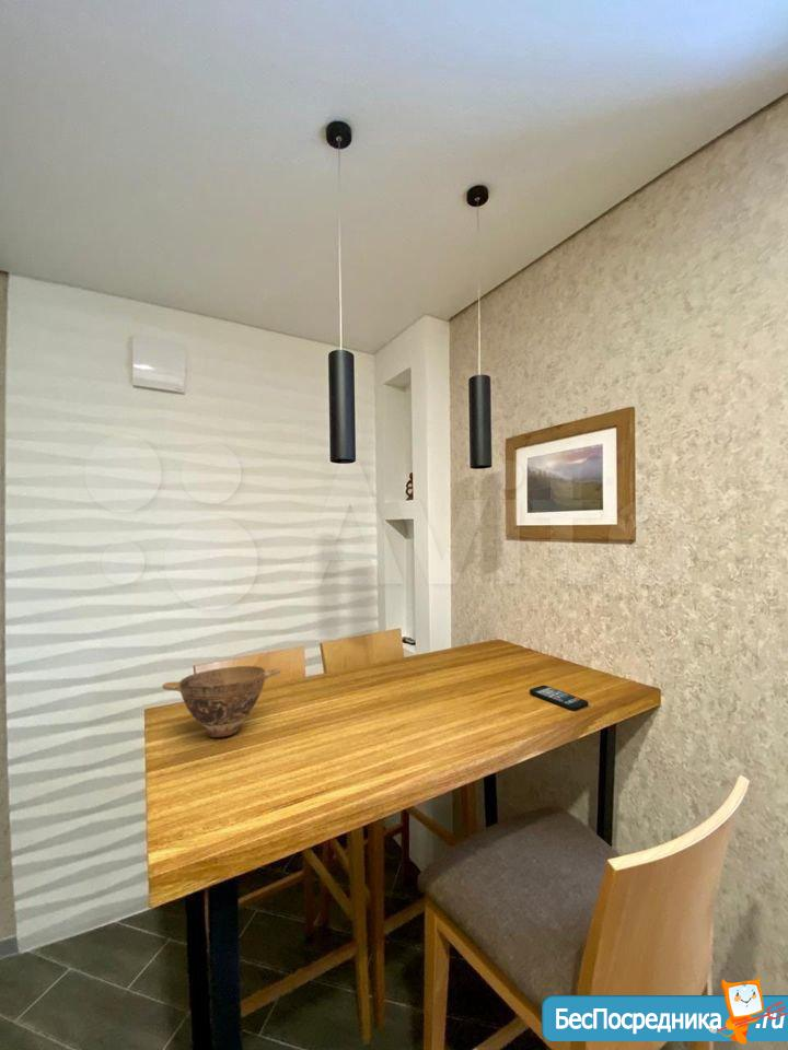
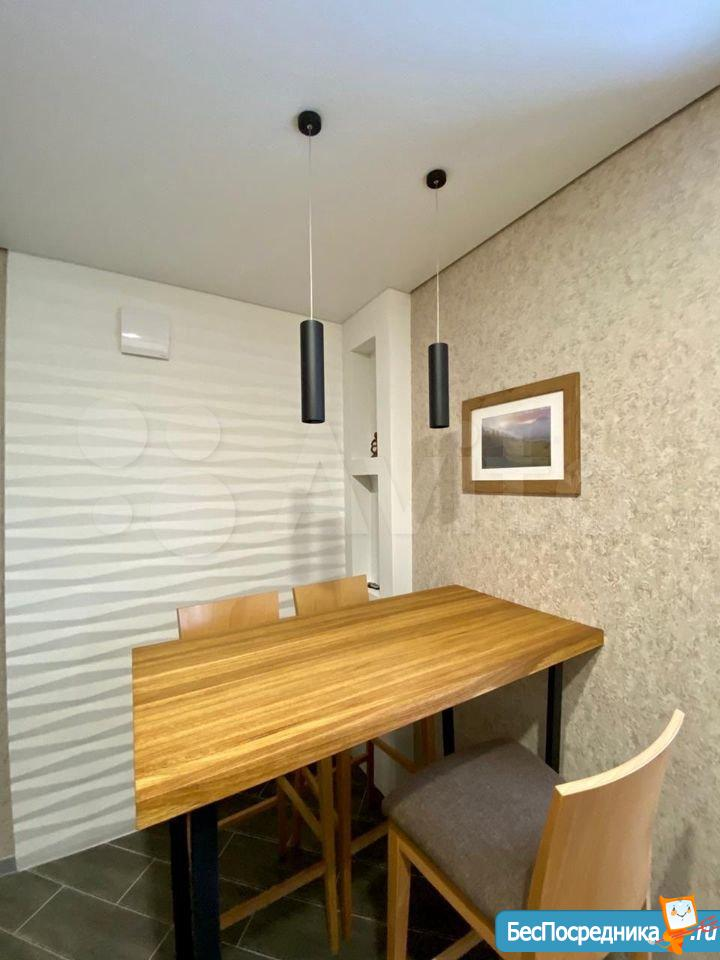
- smartphone (557, 697)
- bowl (224, 700)
